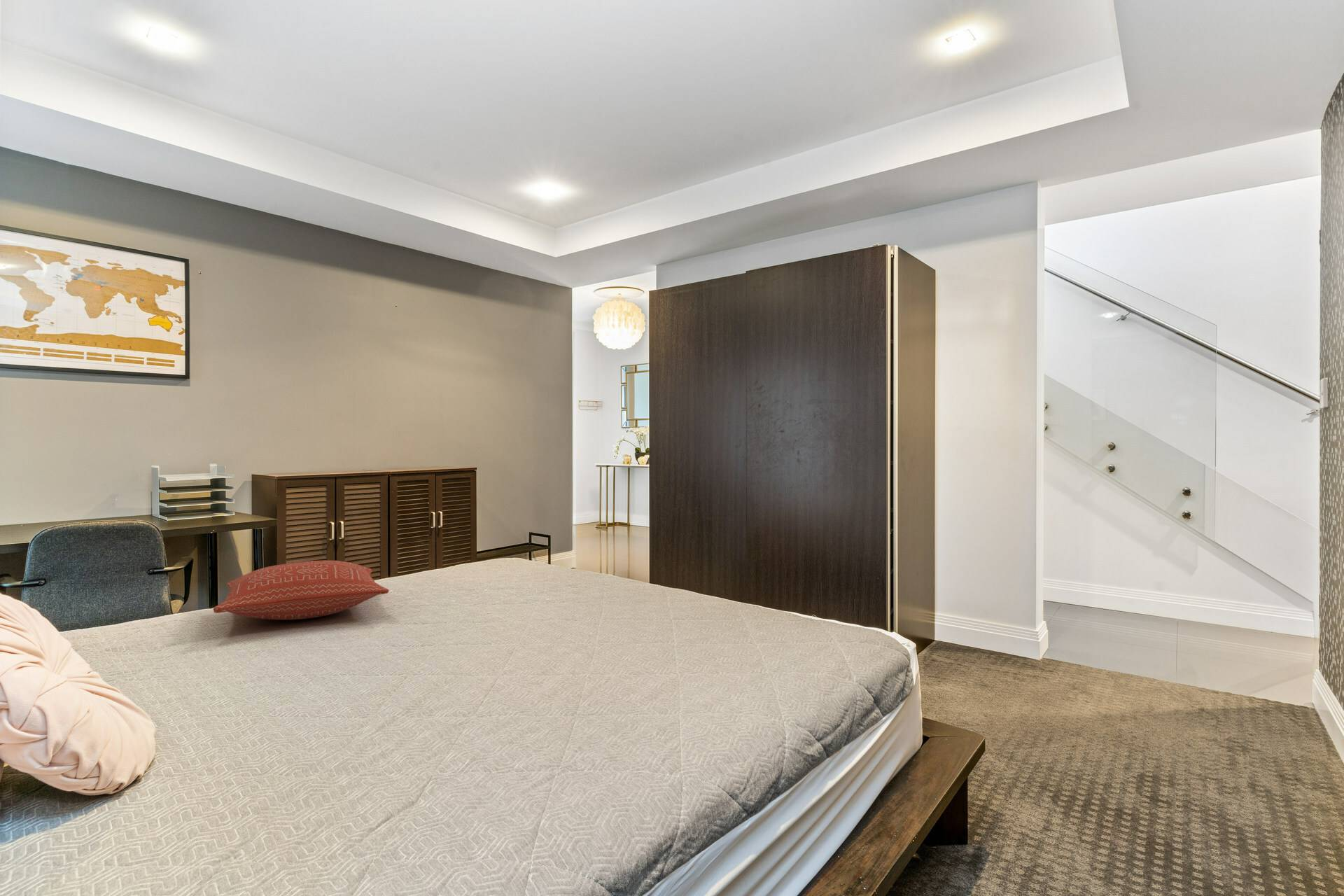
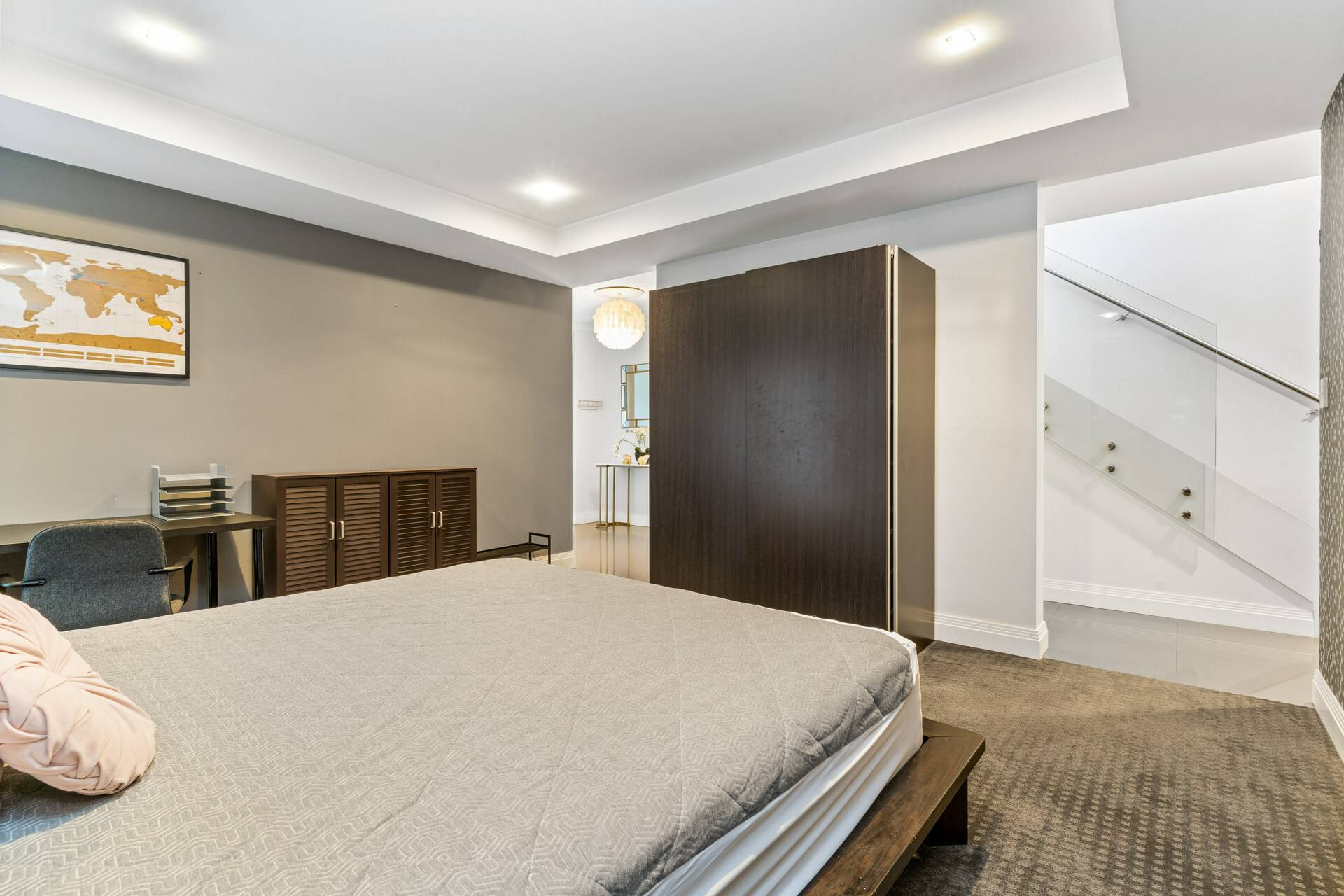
- pillow (304, 587)
